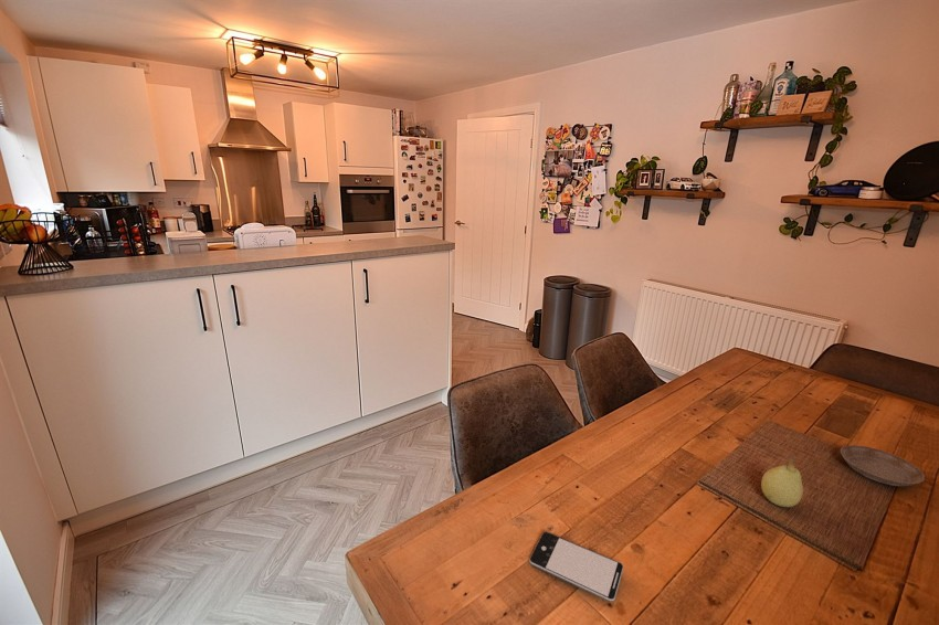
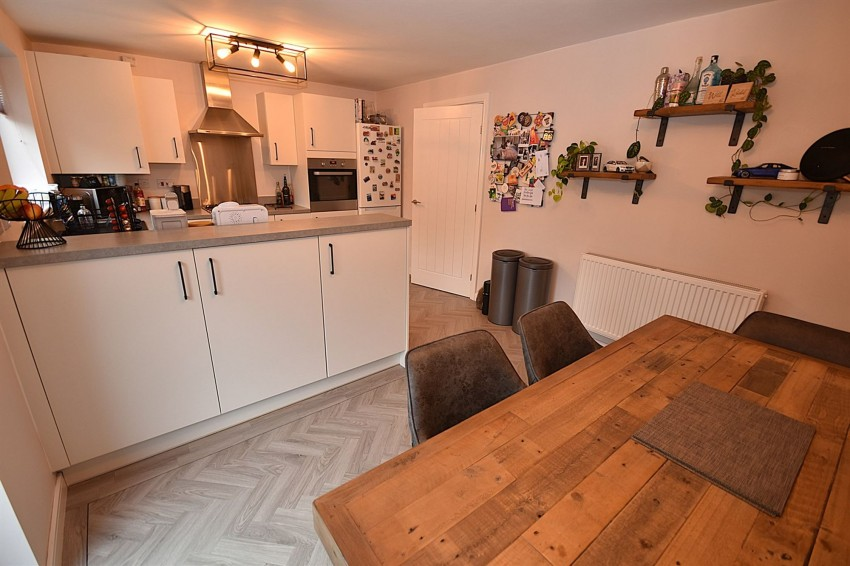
- saucer (878, 467)
- smartphone (576, 563)
- fruit (783, 478)
